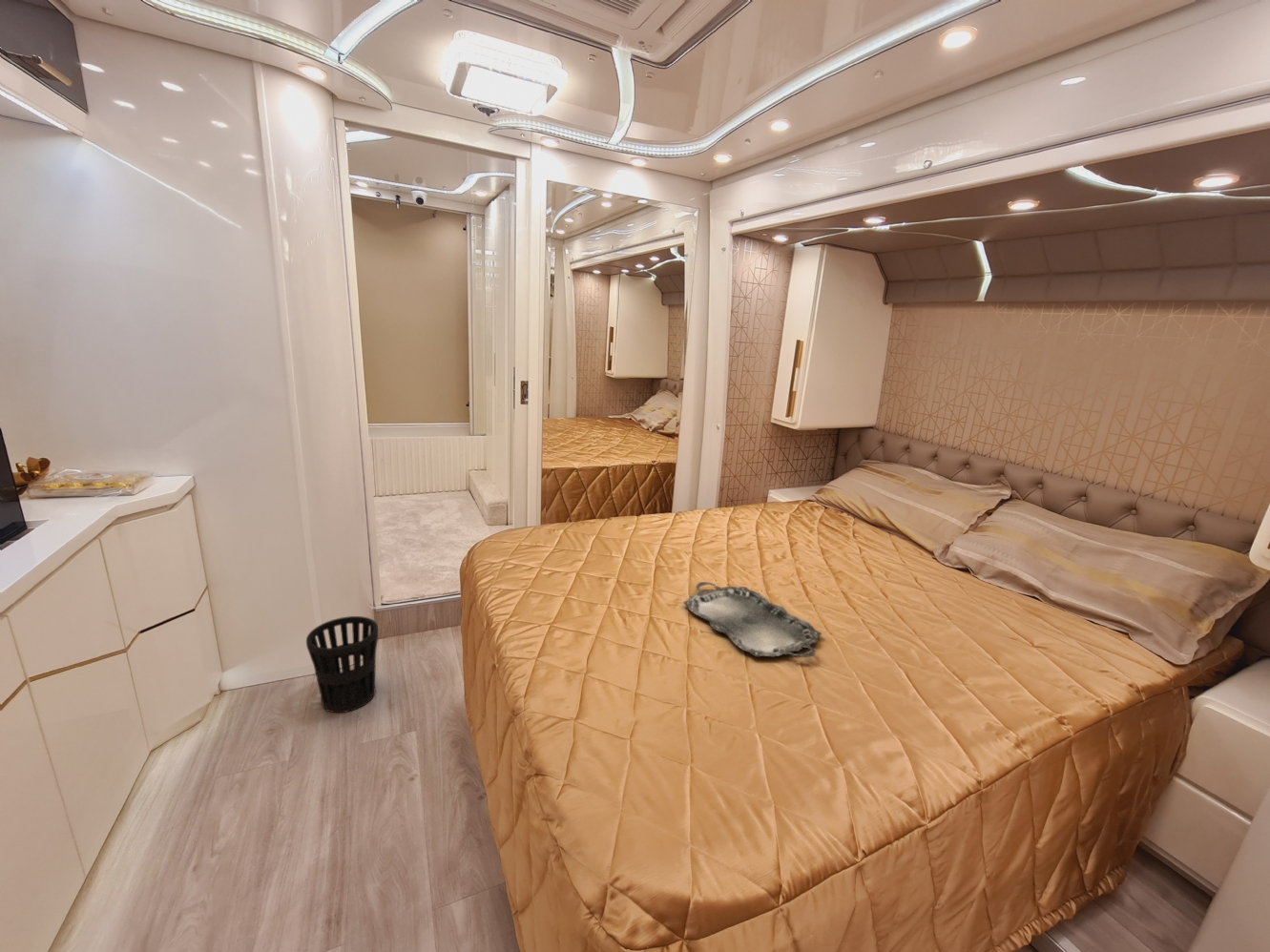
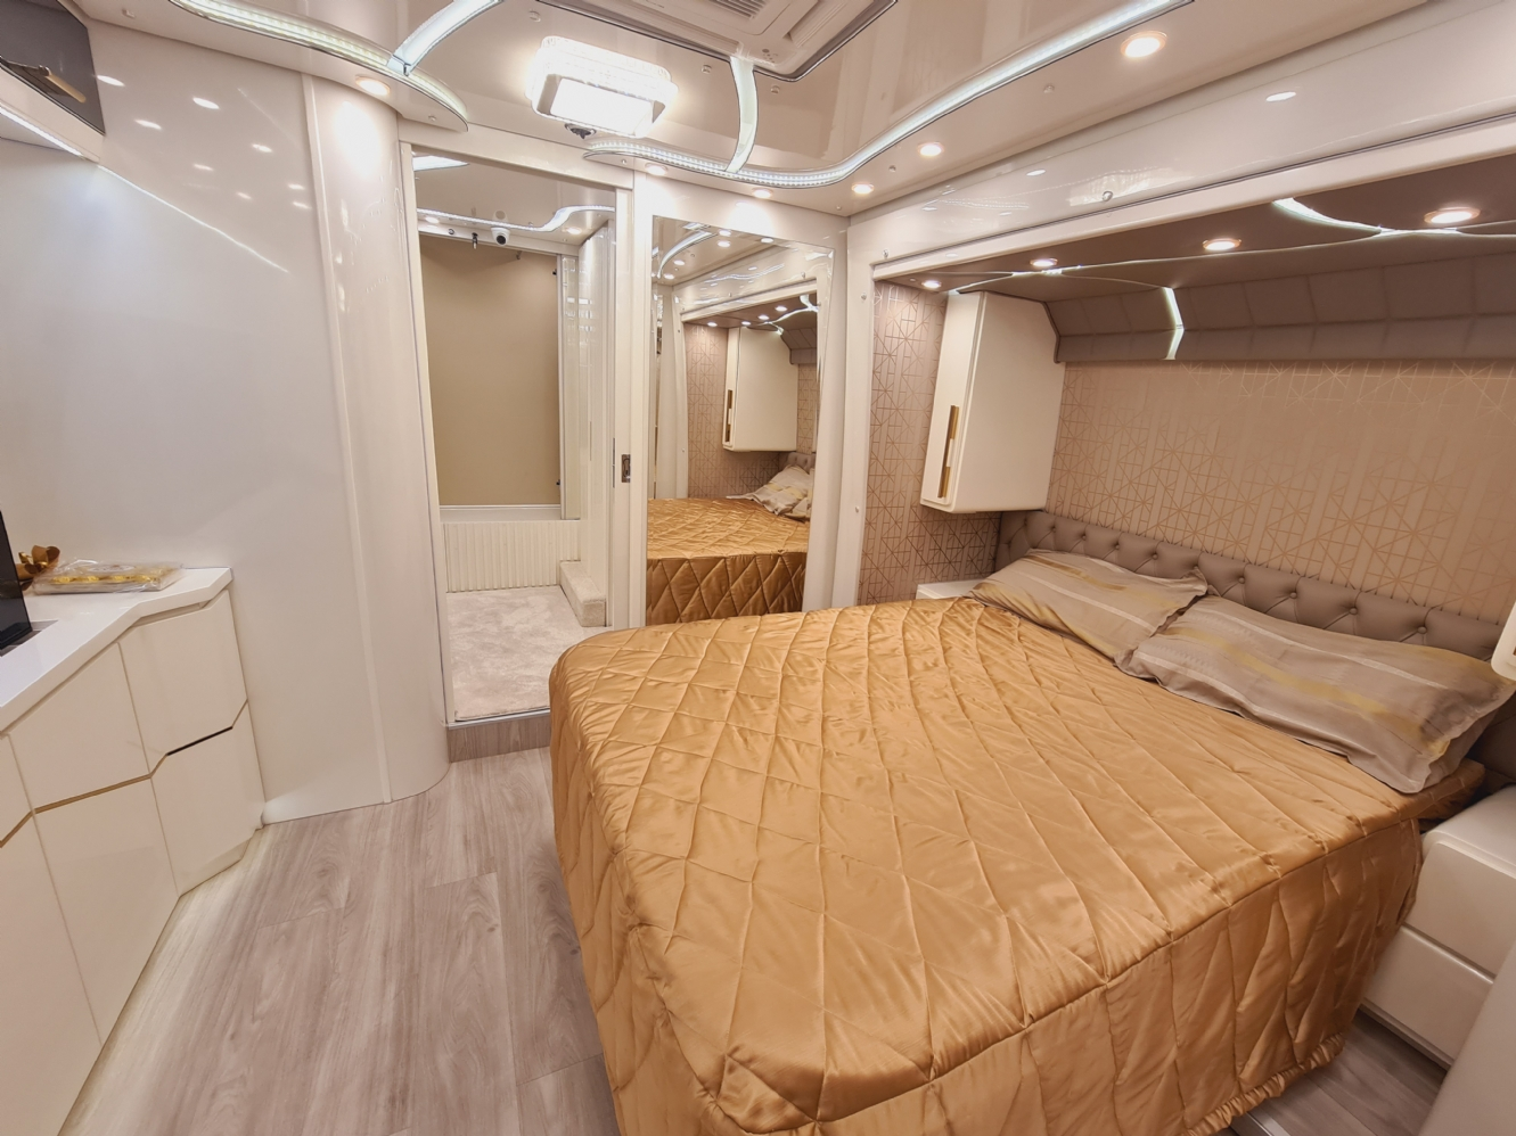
- wastebasket (345, 664)
- serving tray (749, 617)
